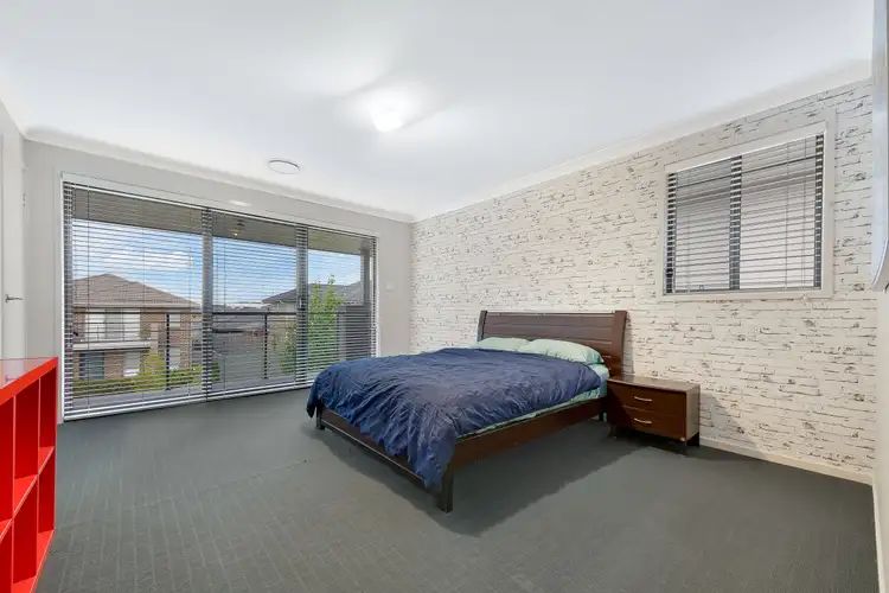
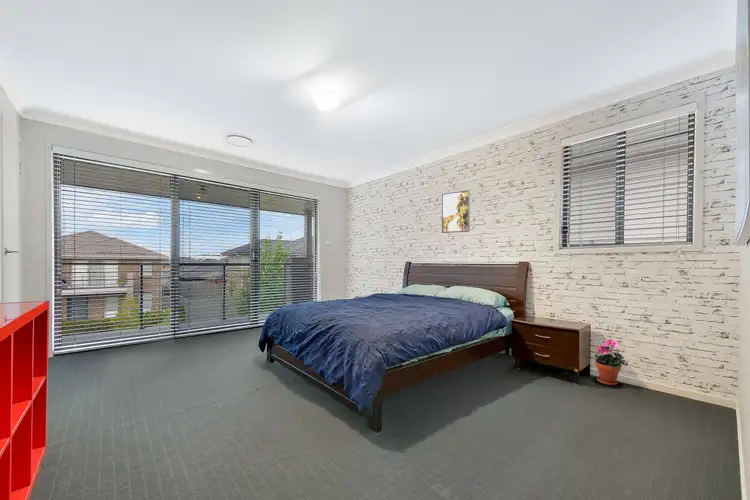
+ potted plant (608, 360)
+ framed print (455, 212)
